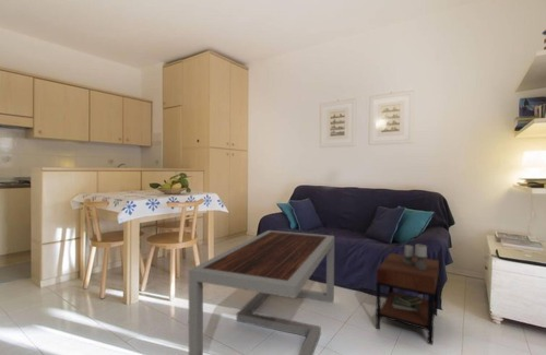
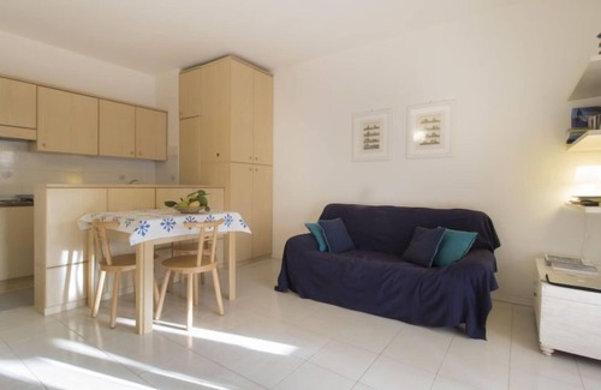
- side table (408, 282)
- coffee table (276, 288)
